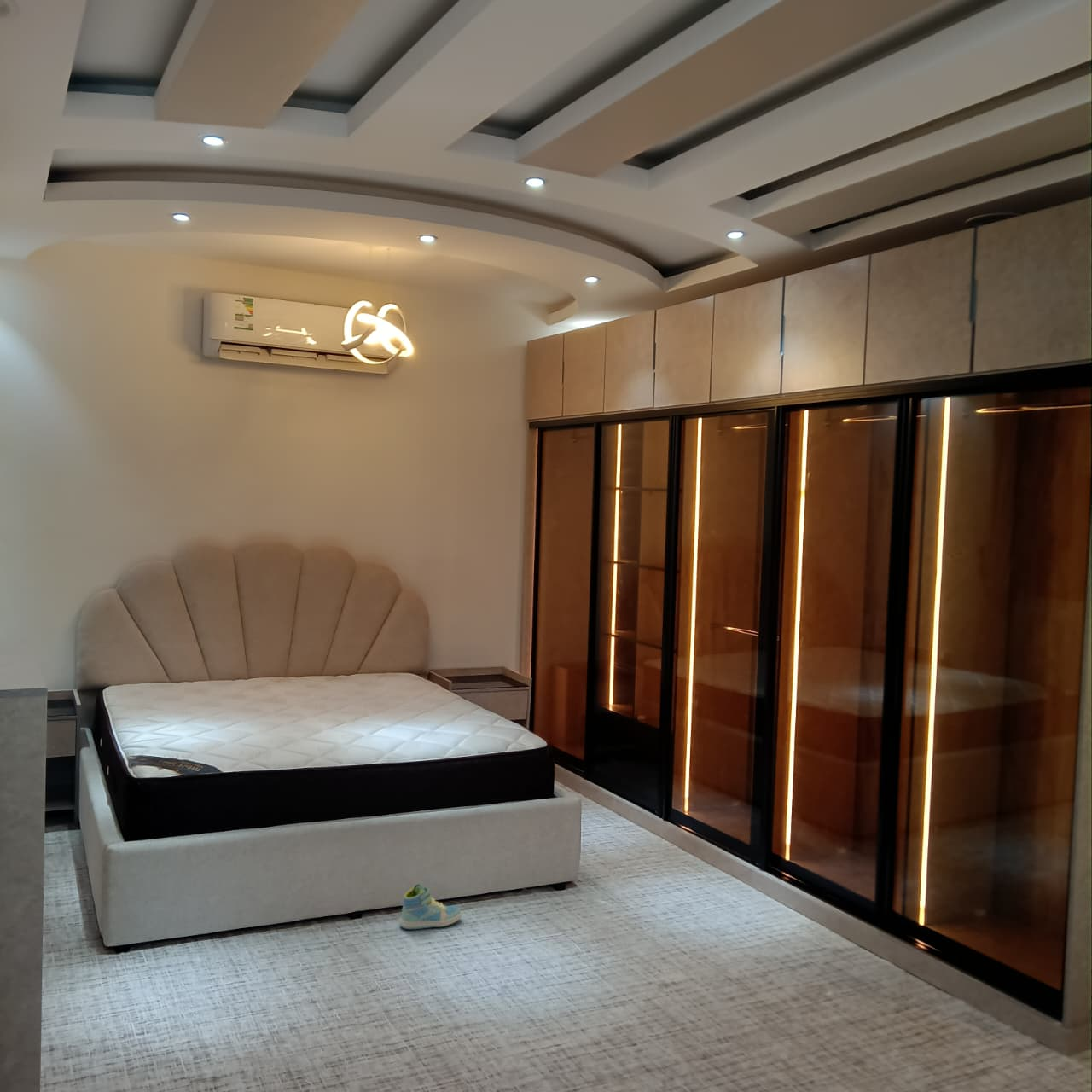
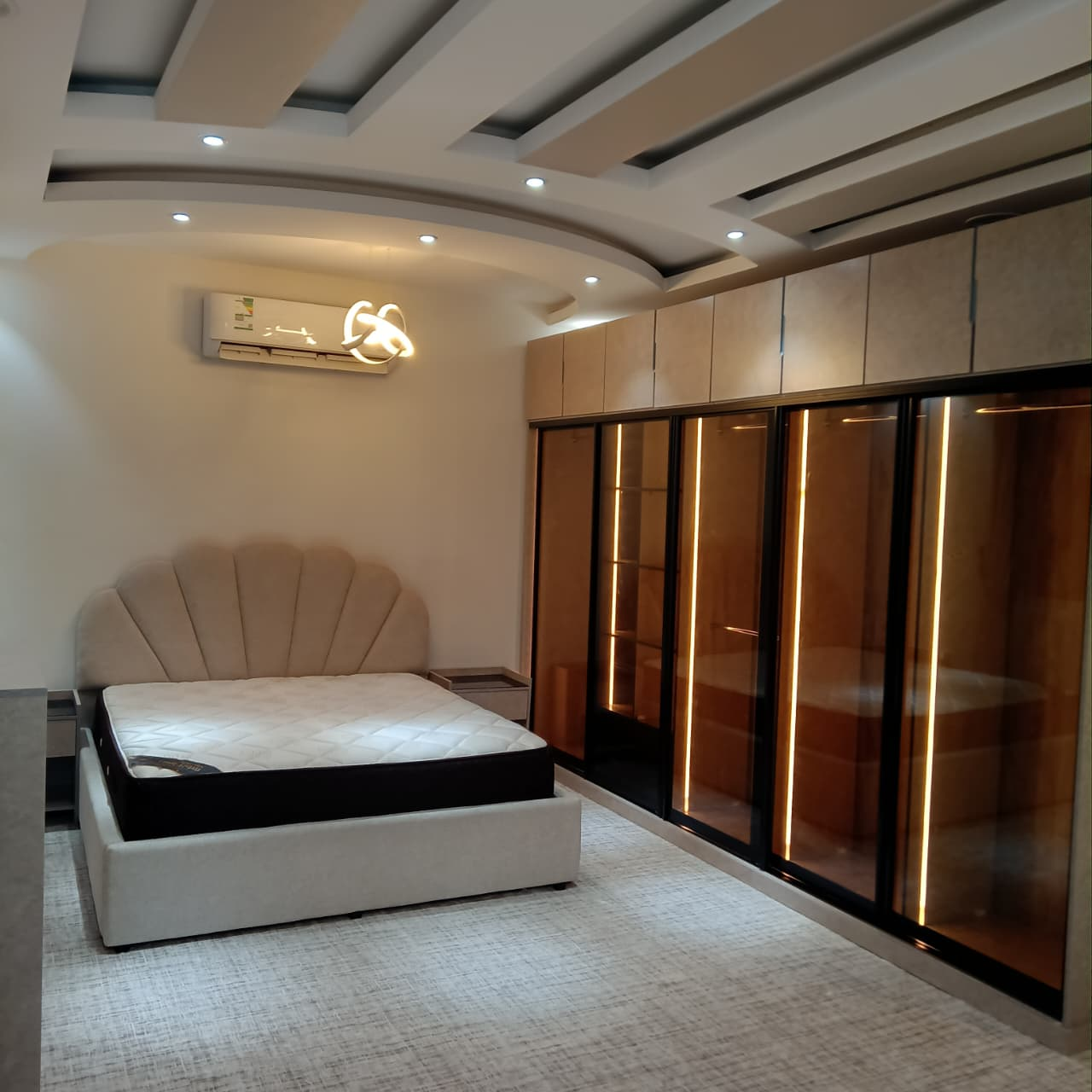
- sneaker (432, 903)
